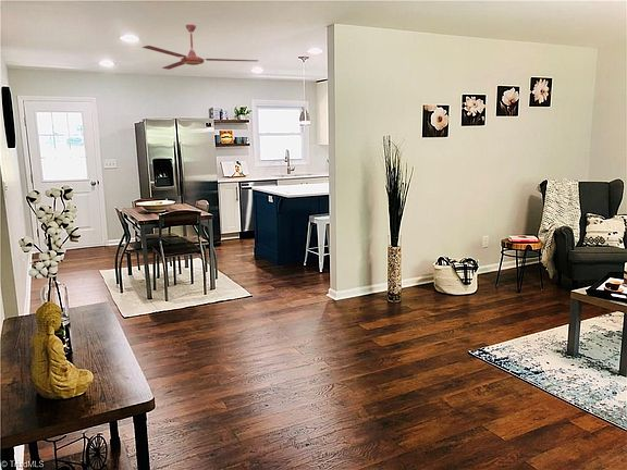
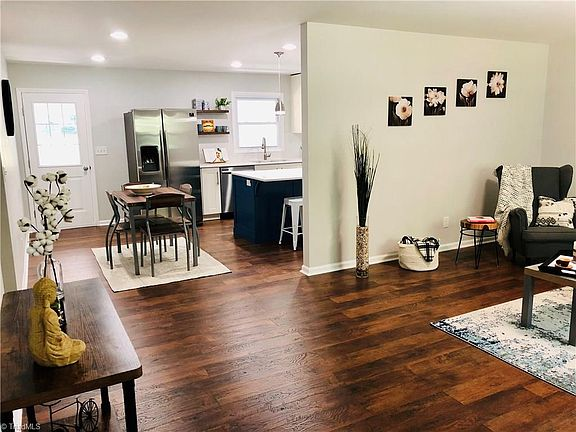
- ceiling fan (194, 51)
